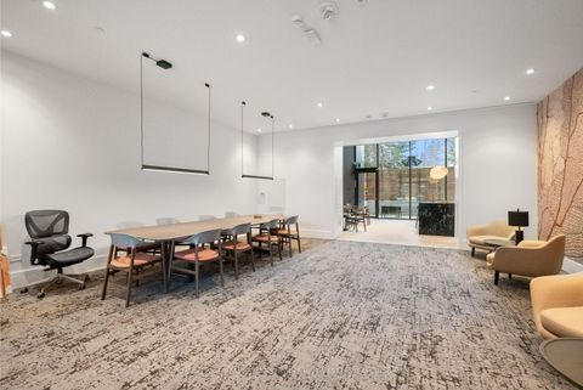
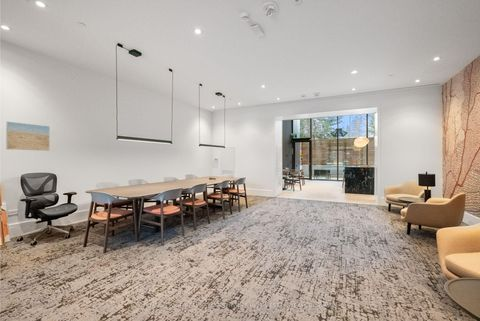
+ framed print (29, 137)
